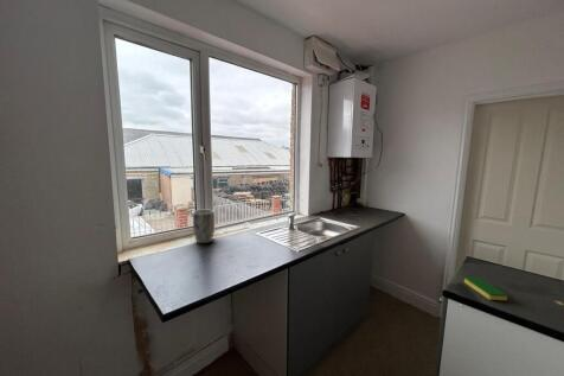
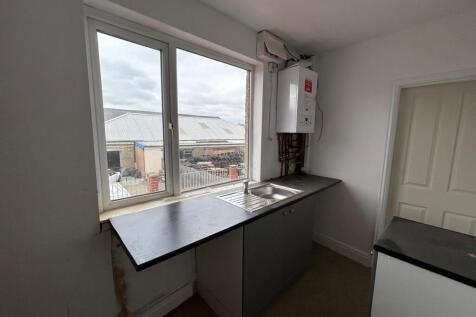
- plant pot (204, 225)
- dish sponge (483, 287)
